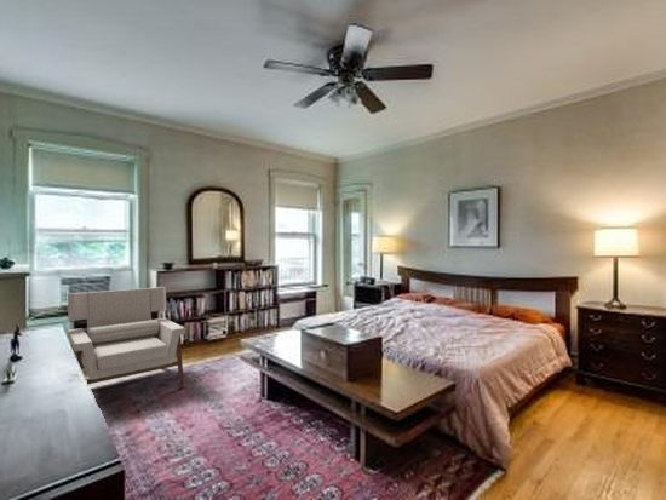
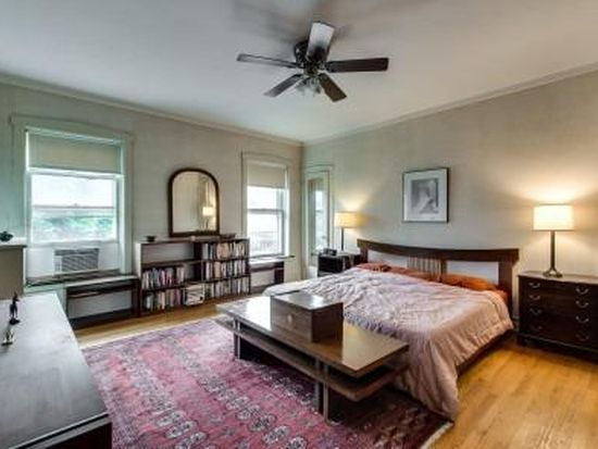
- armchair (126, 339)
